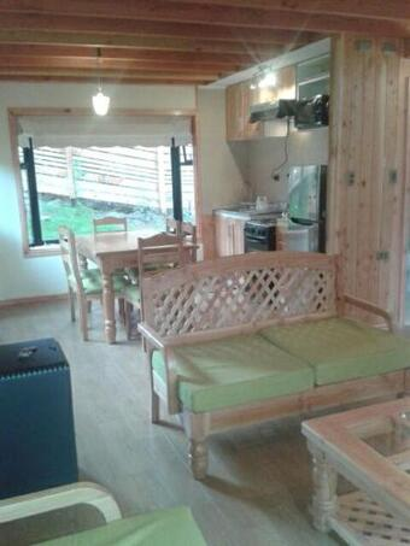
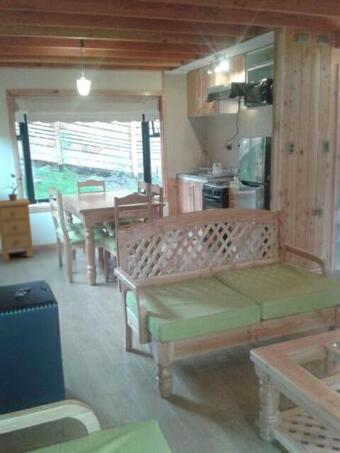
+ nightstand (14, 228)
+ potted plant (14, 188)
